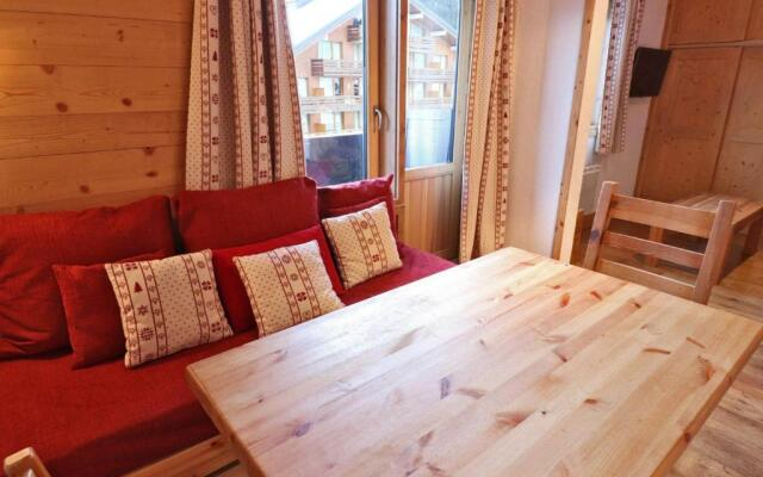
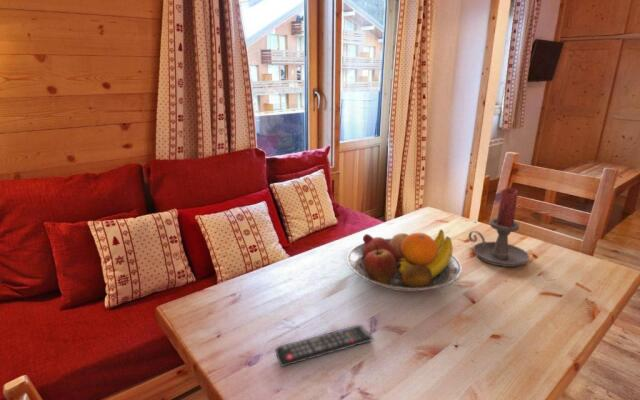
+ candle holder (498, 221)
+ remote control (325, 345)
+ fruit bowl (402, 256)
